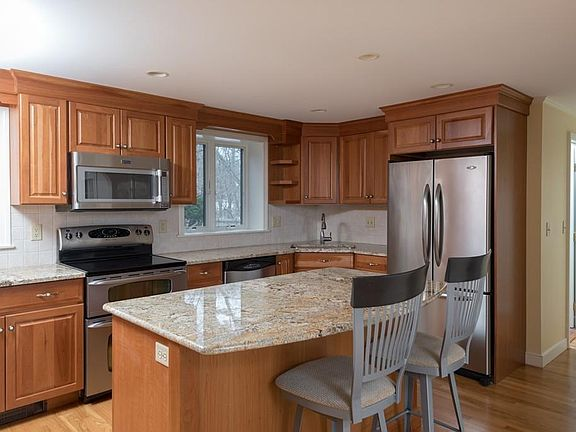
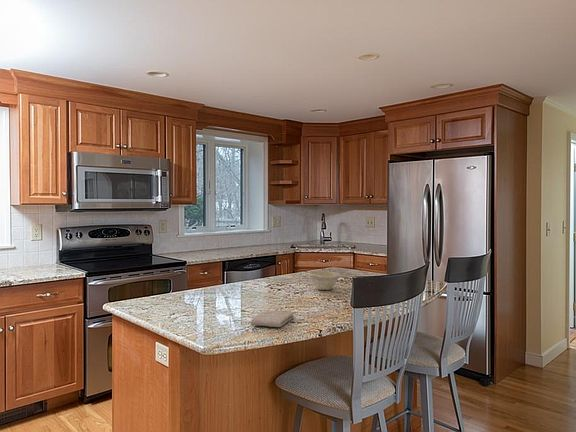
+ washcloth (273, 317)
+ bowl (324, 280)
